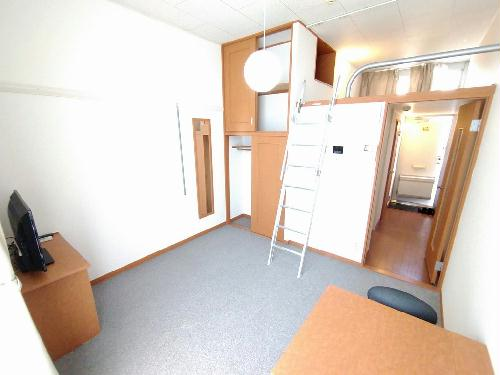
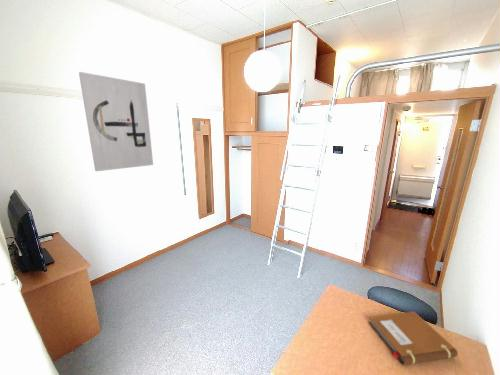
+ notebook (408, 336)
+ wall art (121, 125)
